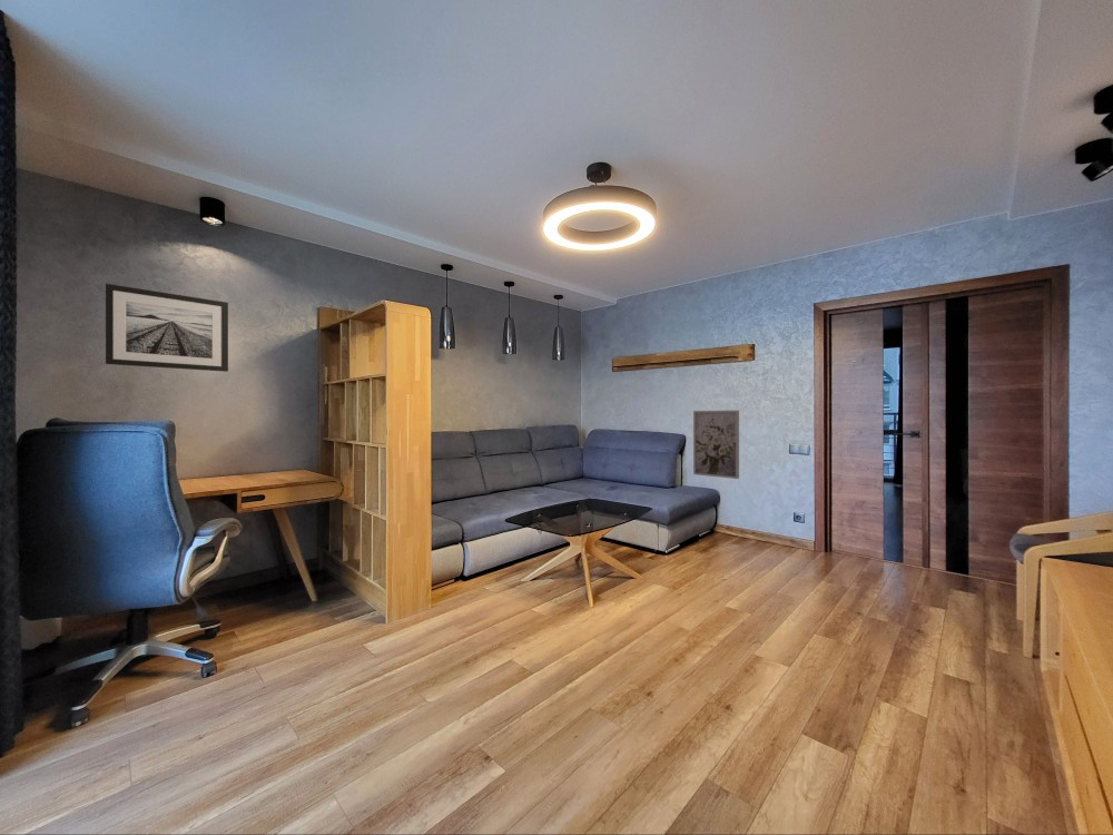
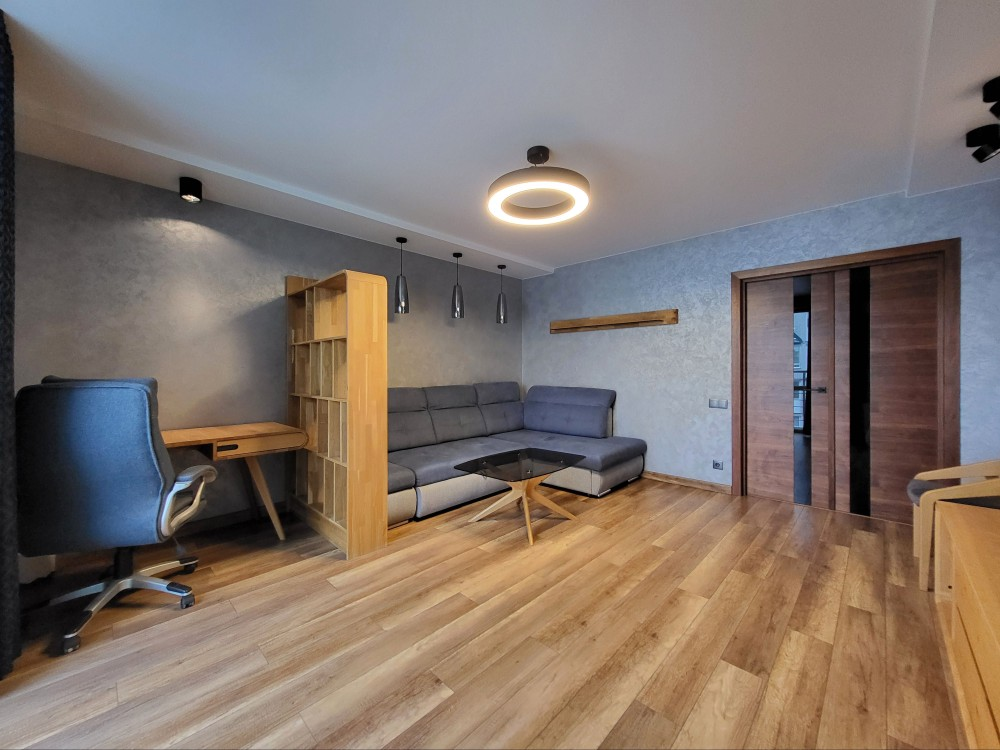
- wall art (715, 443)
- wall art (171, 331)
